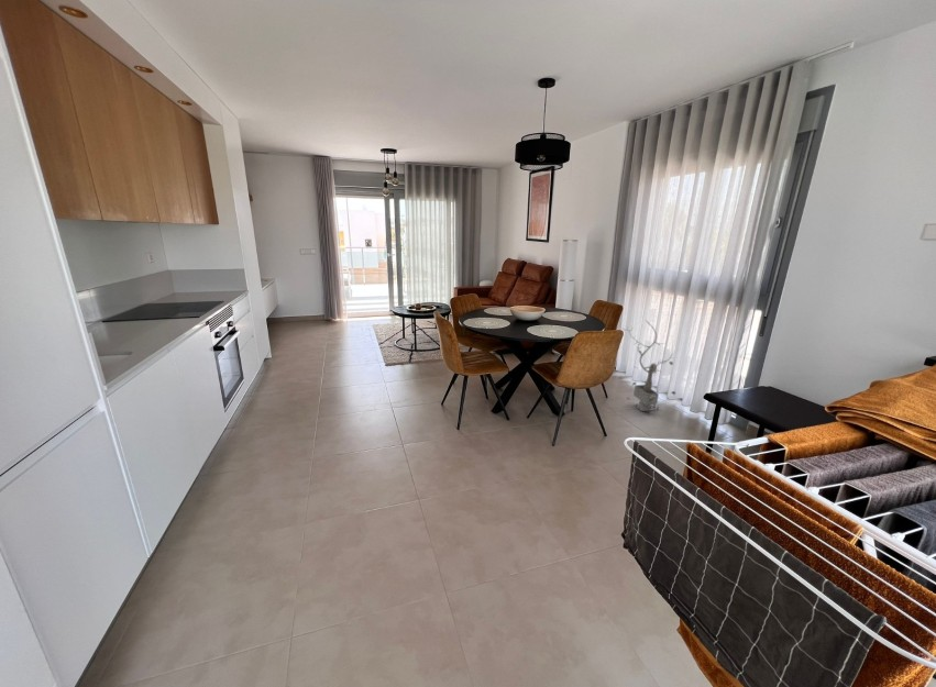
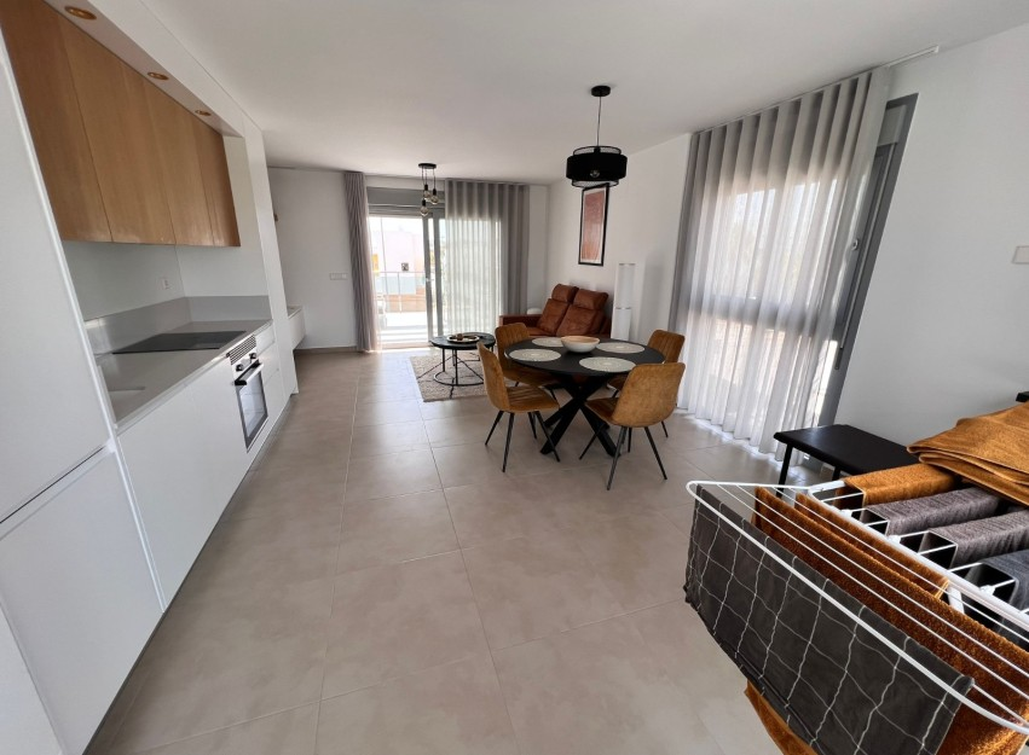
- potted tree (649, 367)
